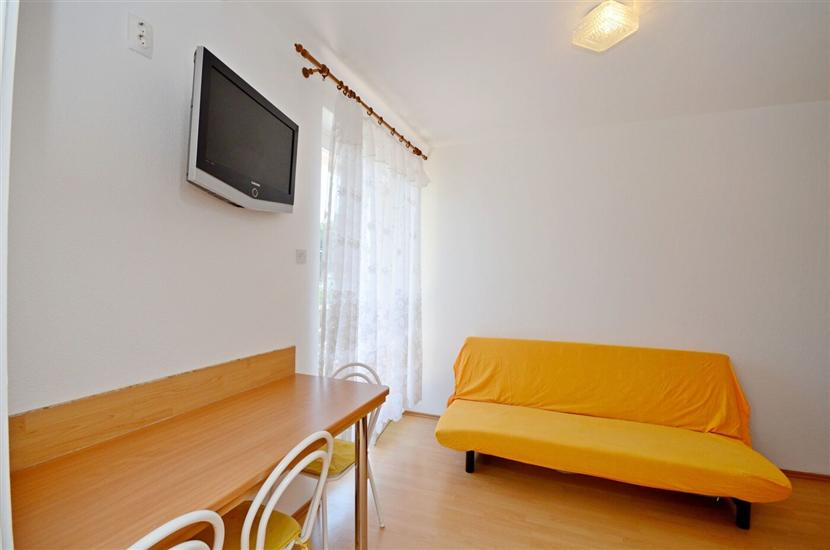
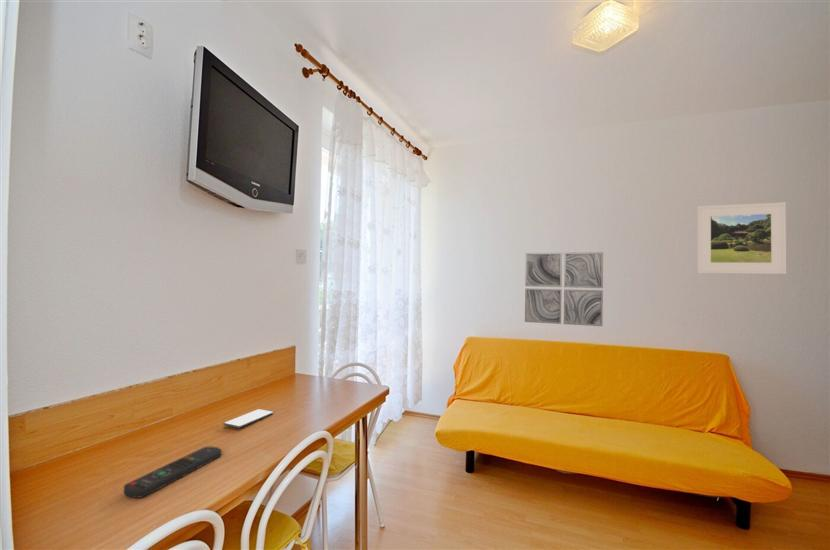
+ smartphone (249, 418)
+ remote control (177, 468)
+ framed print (739, 238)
+ wall art (561, 289)
